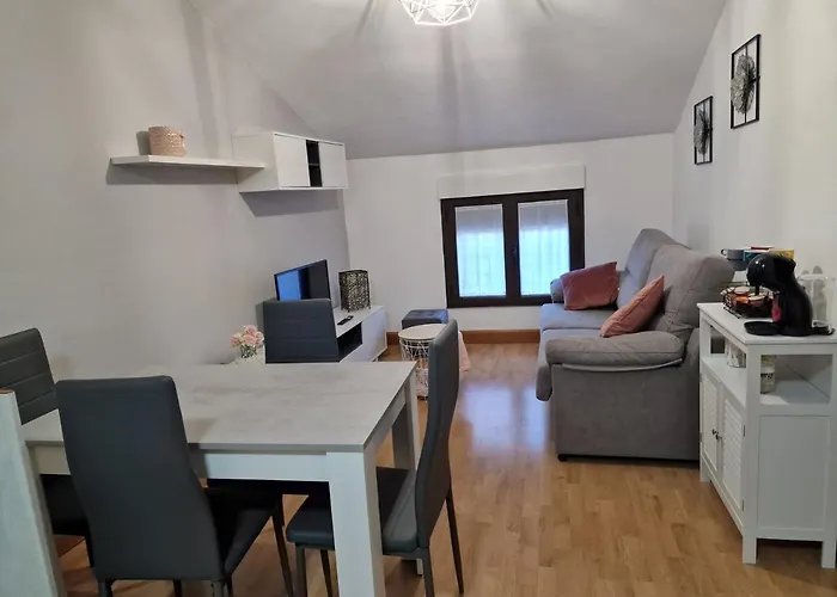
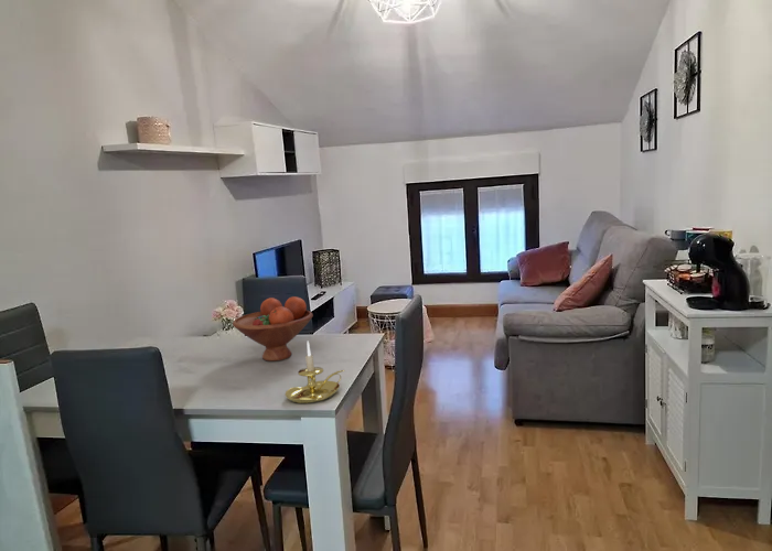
+ candle holder (314, 367)
+ fruit bowl (274, 329)
